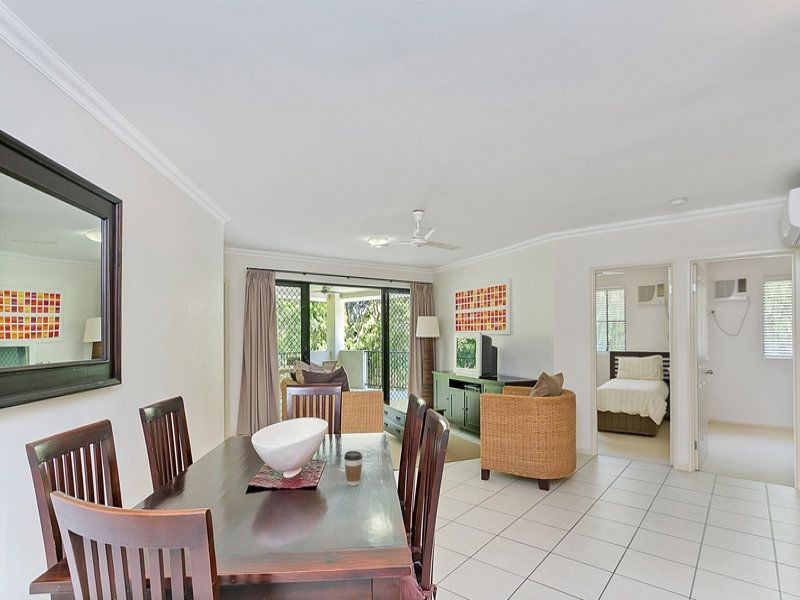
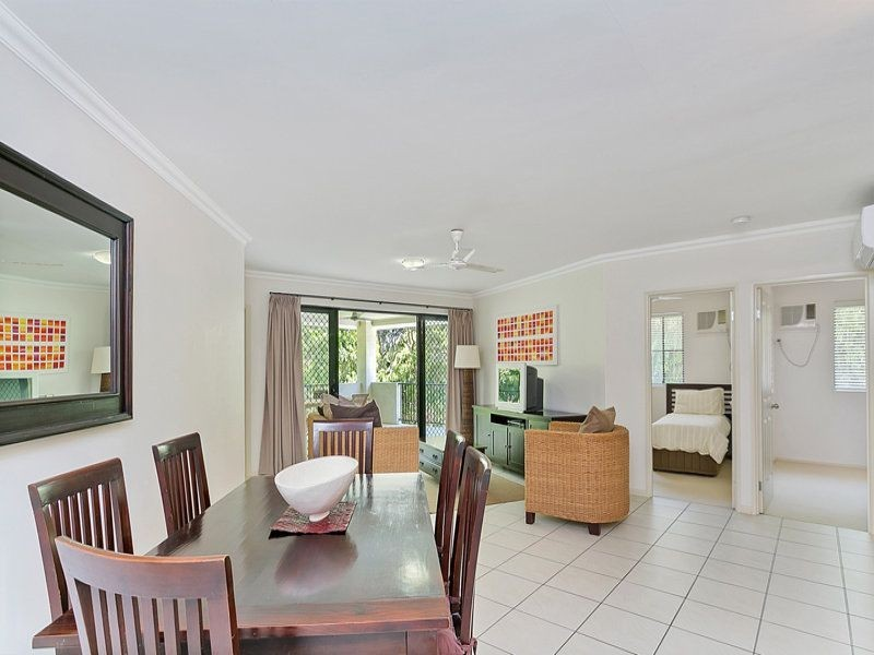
- coffee cup (353, 468)
